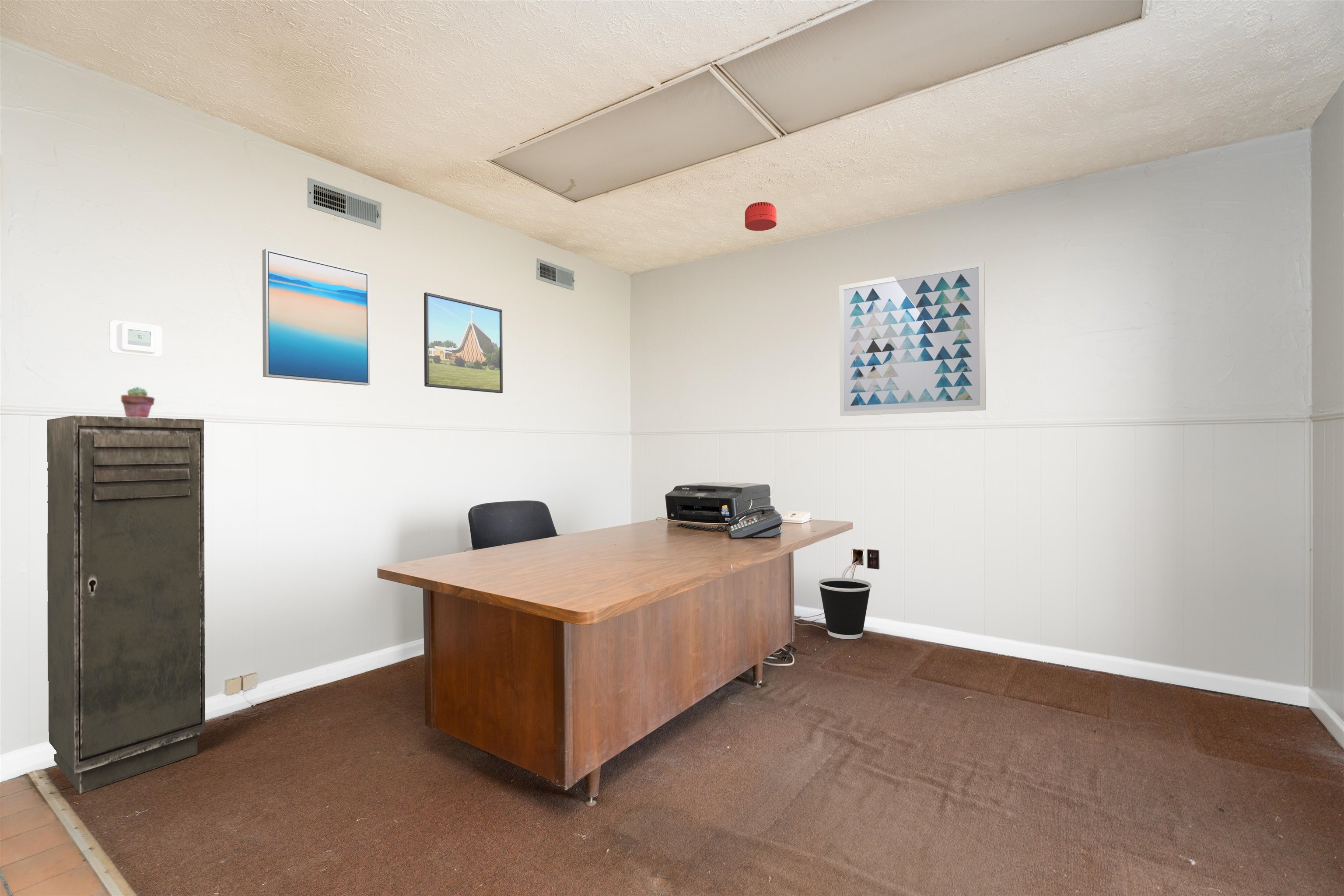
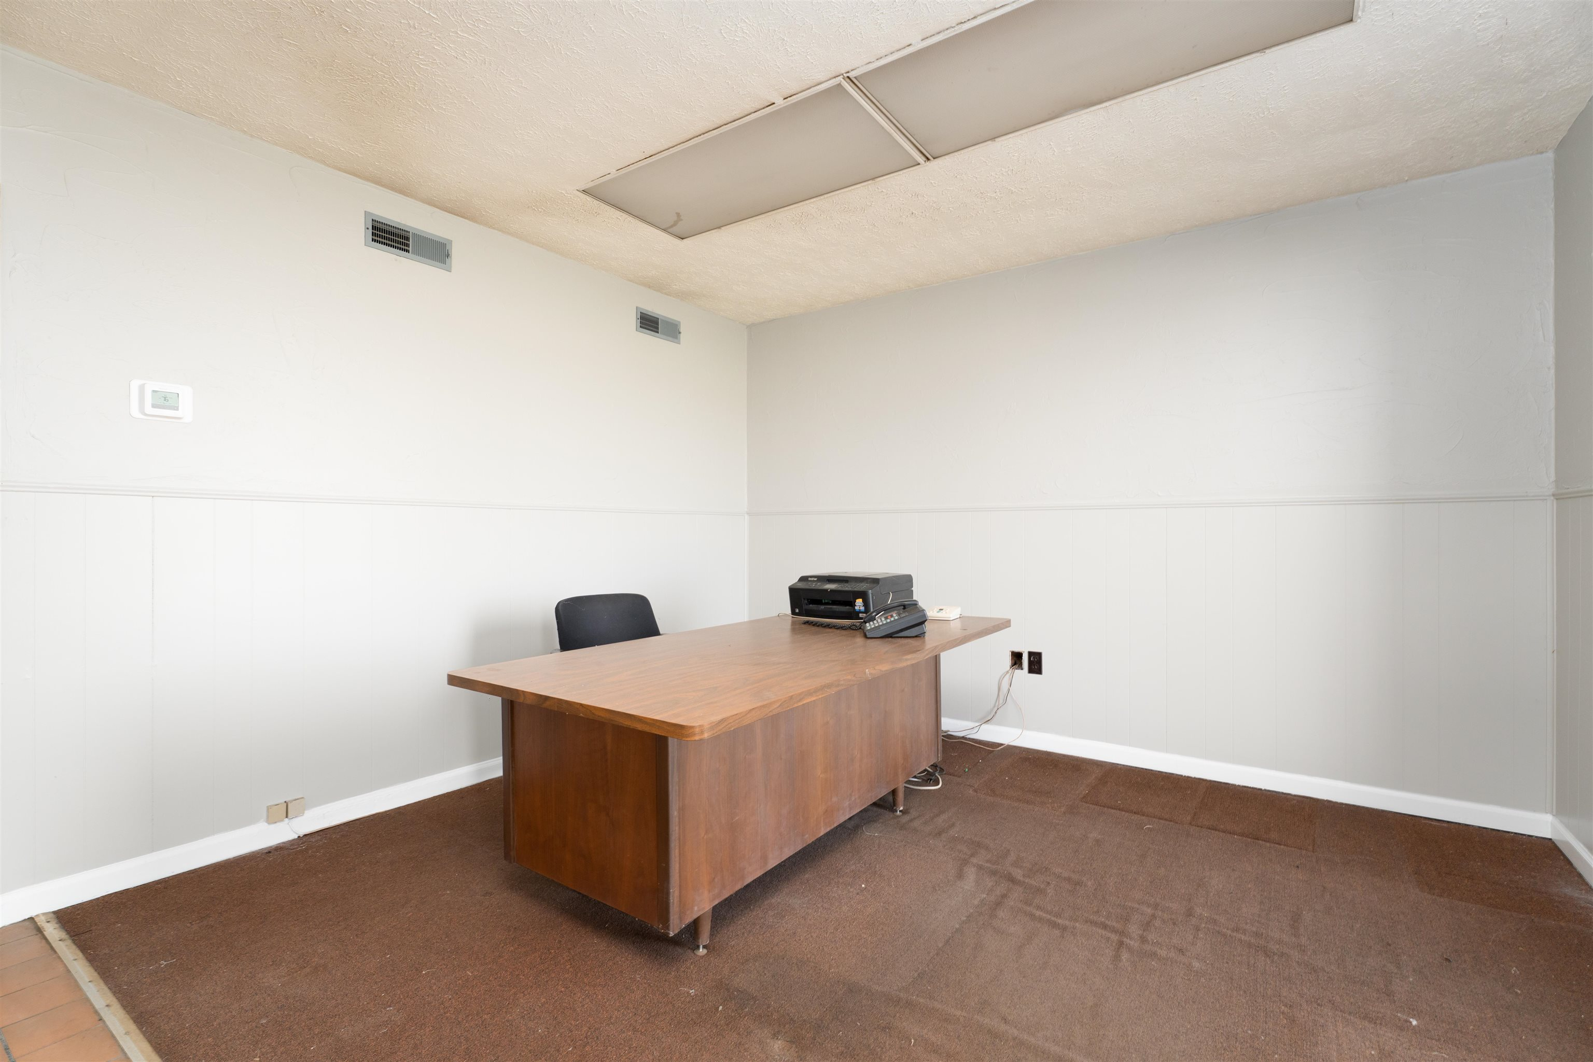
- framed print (466, 346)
- smoke detector (760, 216)
- potted succulent (137, 402)
- wall art (319, 322)
- storage cabinet (127, 588)
- wall art (907, 344)
- wastebasket (844, 608)
